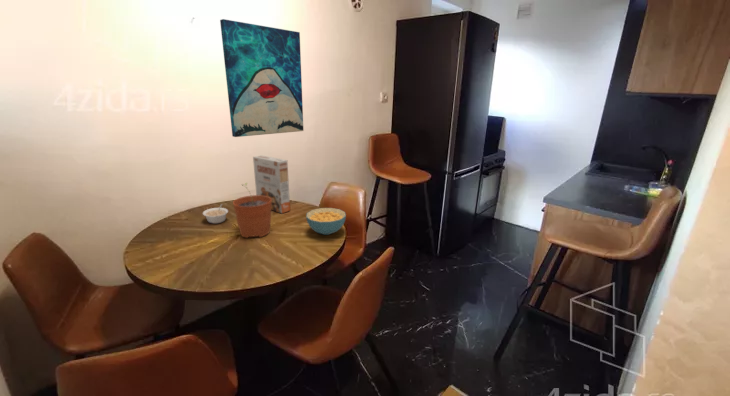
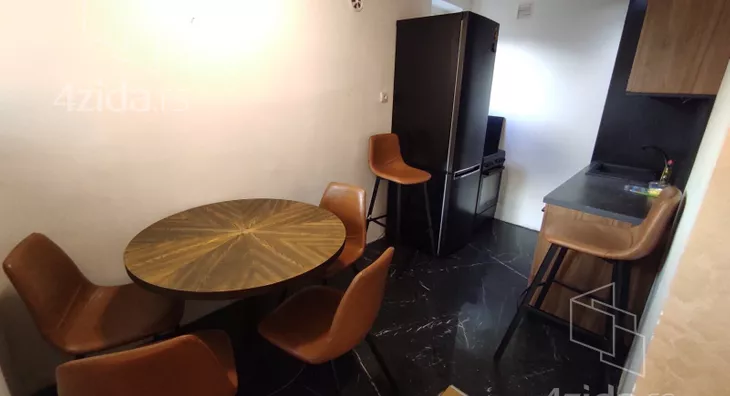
- wall art (267, 82)
- cereal box (271, 183)
- plant pot (253, 208)
- cereal bowl (326, 223)
- legume (215, 214)
